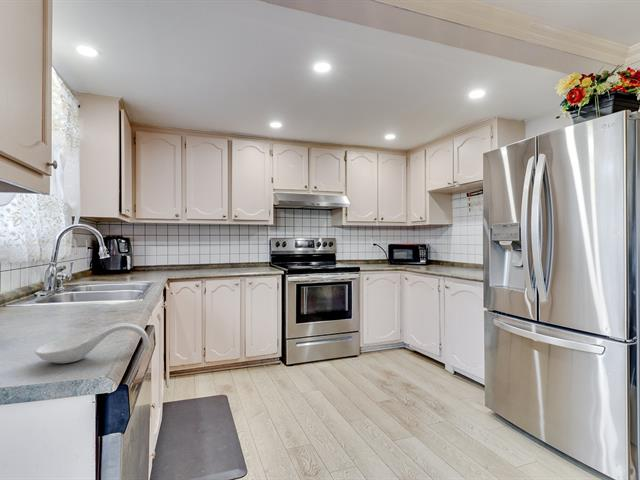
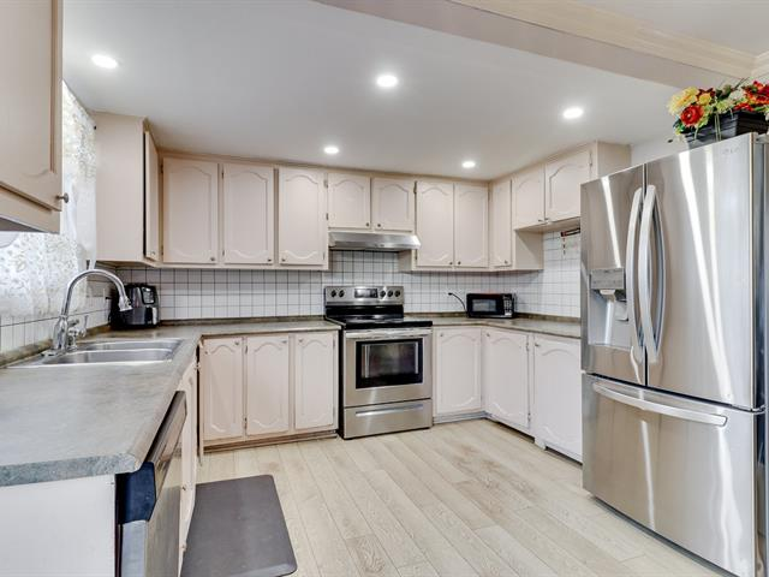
- spoon rest (96, 341)
